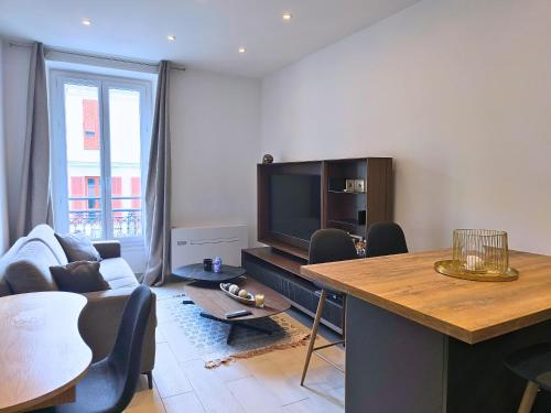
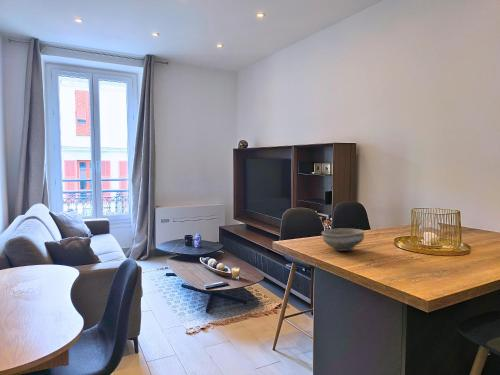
+ bowl (342, 240)
